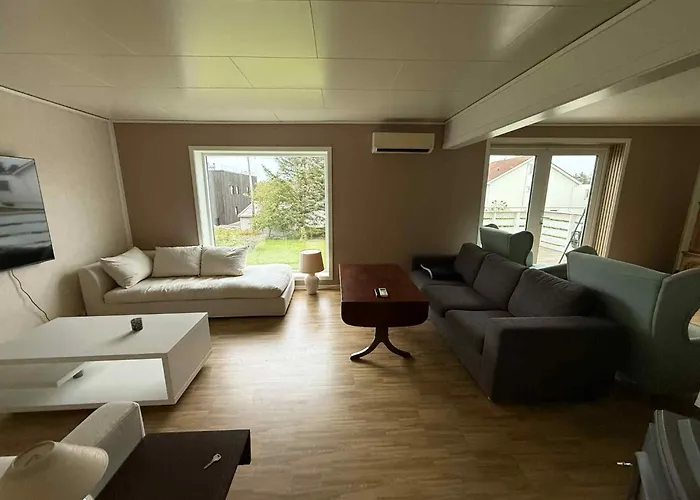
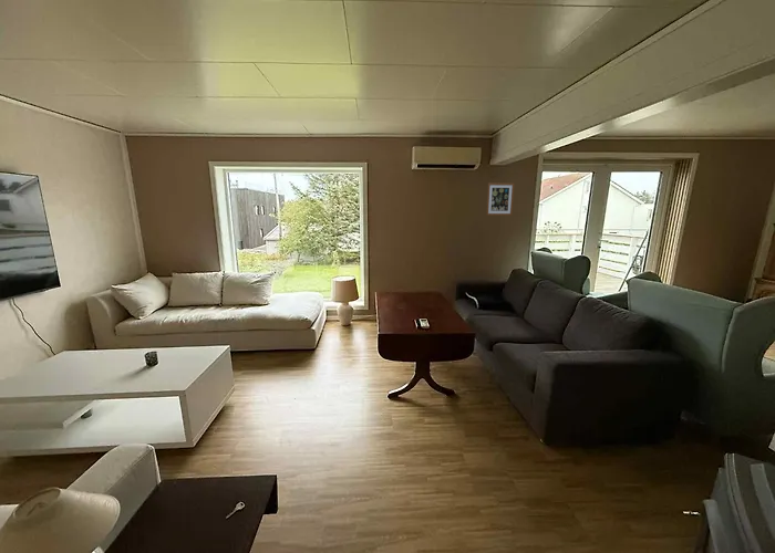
+ wall art (499, 199)
